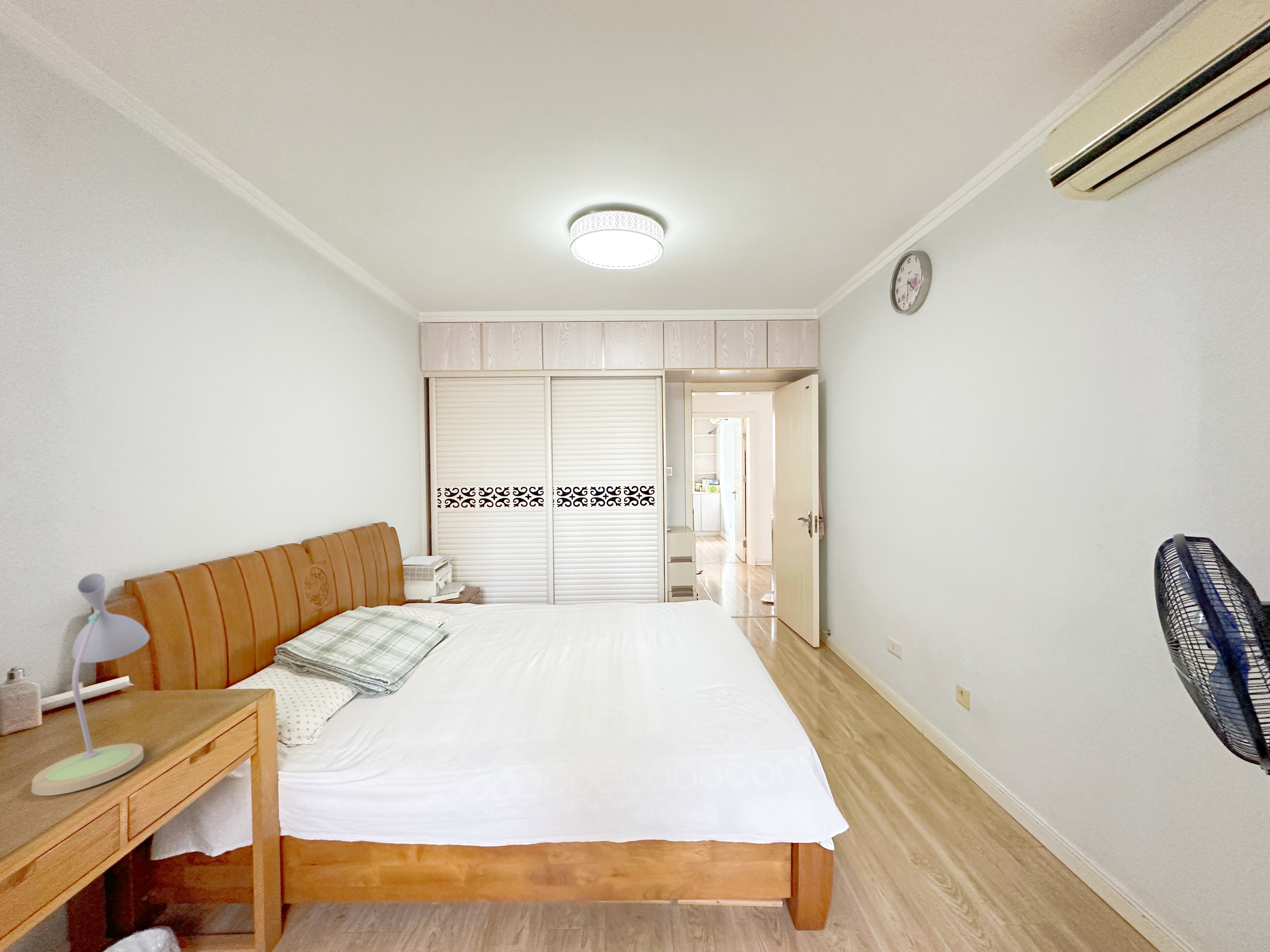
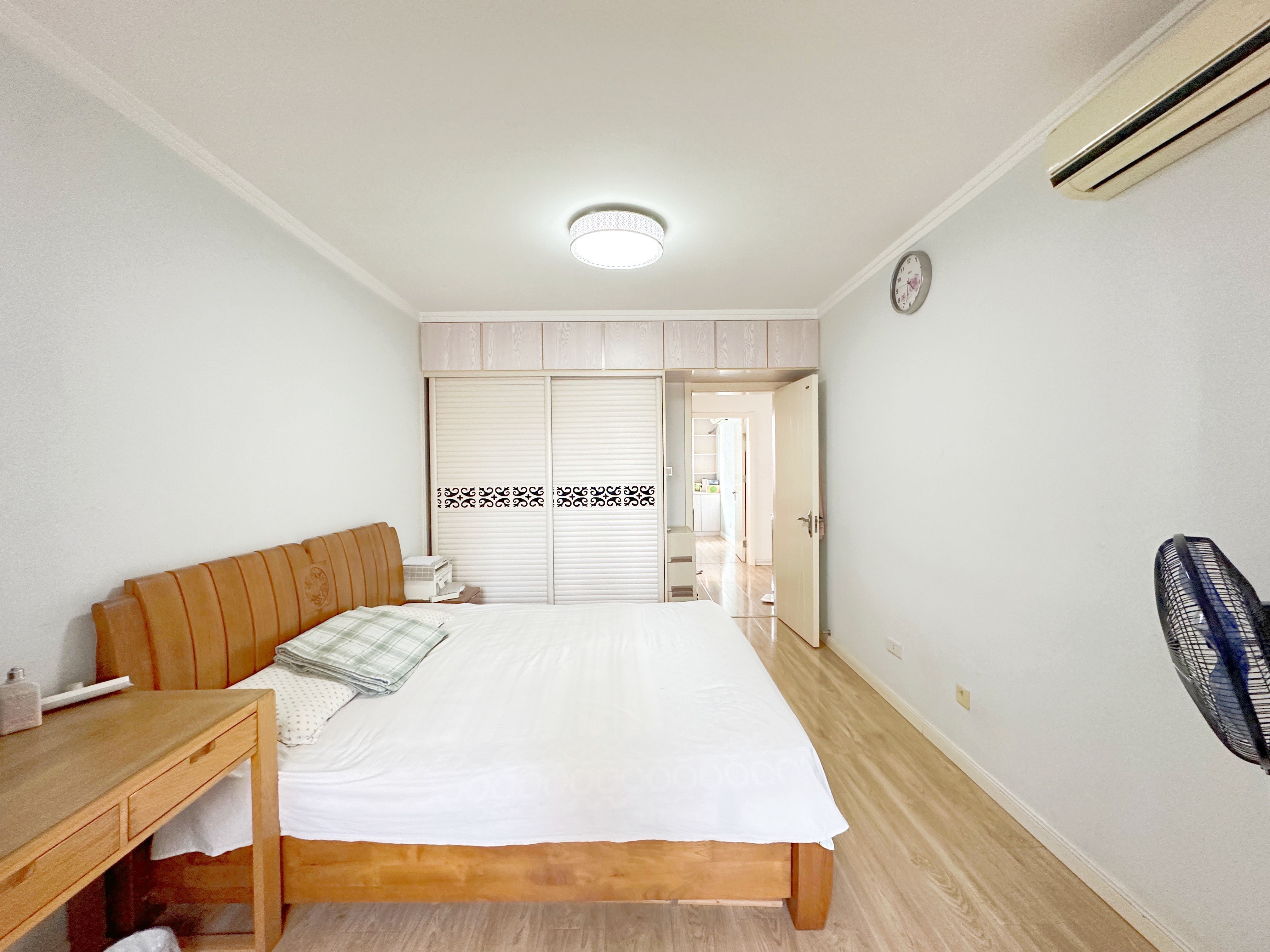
- desk lamp (100, 662)
